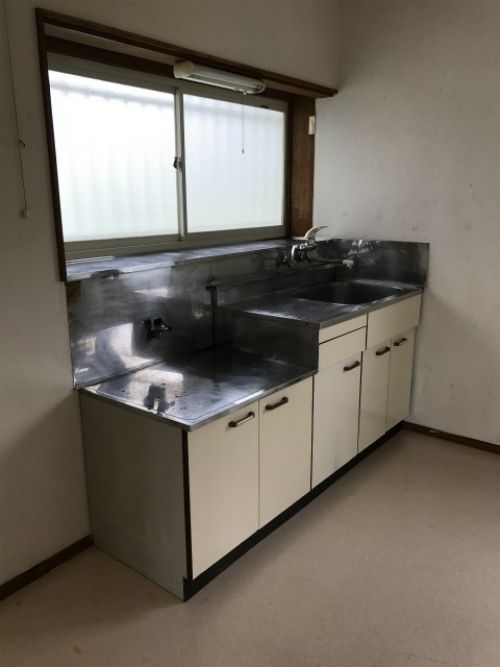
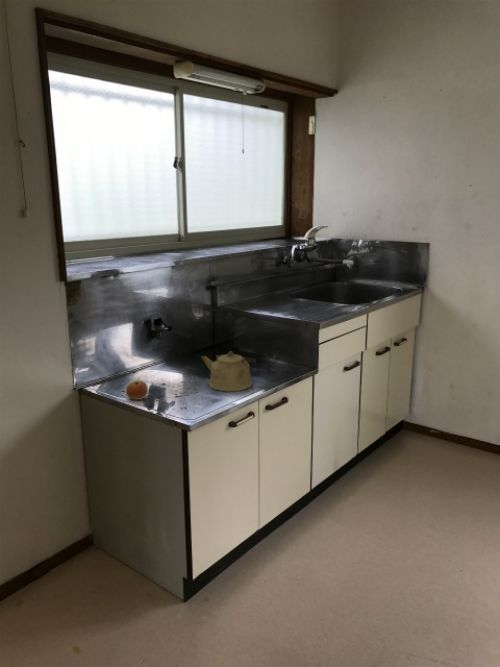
+ apple (136, 389)
+ kettle (226, 367)
